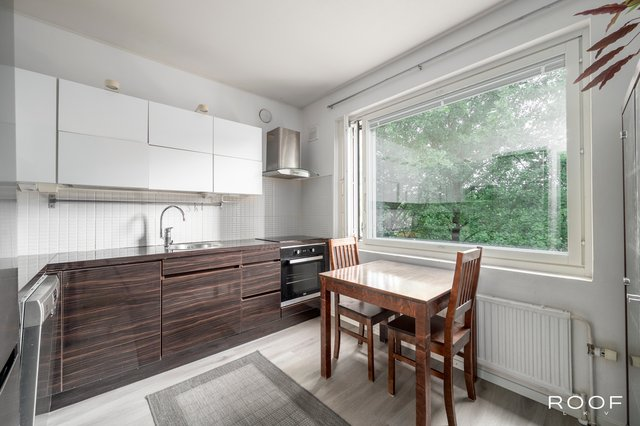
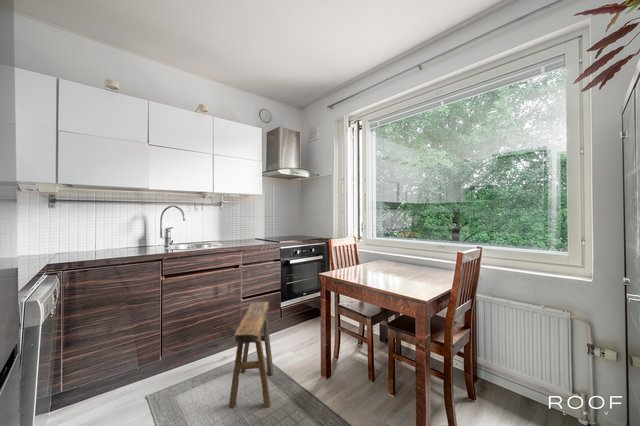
+ stool (256, 348)
